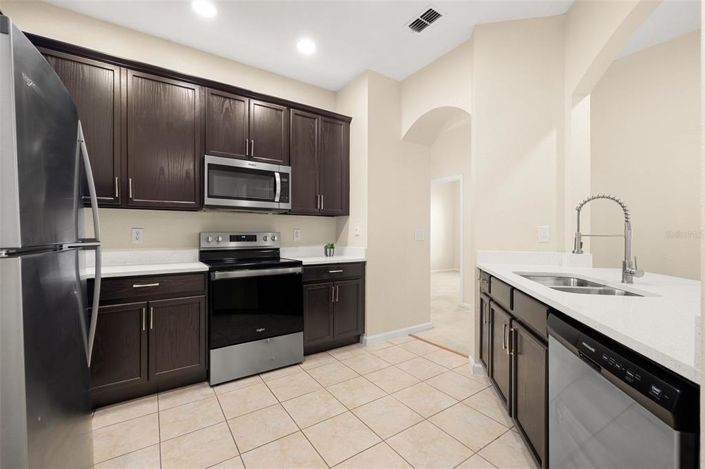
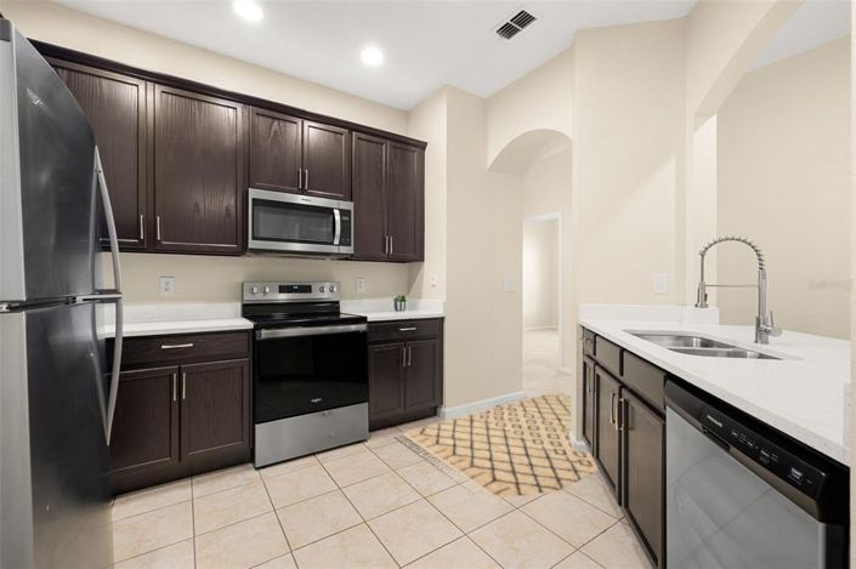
+ rug (540, 432)
